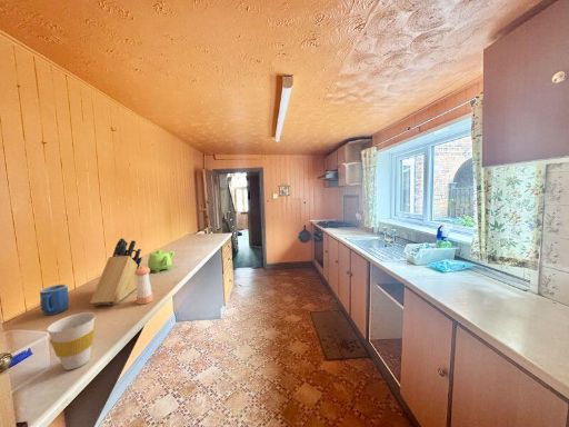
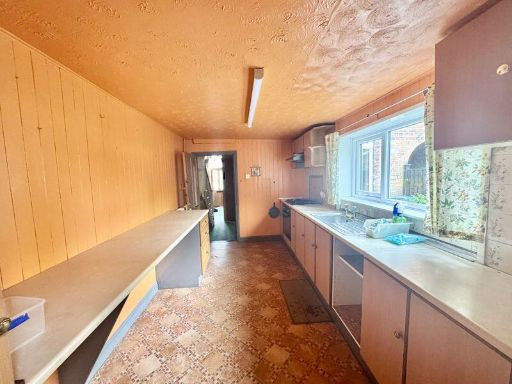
- cup (74, 341)
- teapot (162, 259)
- mug (53, 300)
- knife block (119, 267)
- pepper shaker (143, 284)
